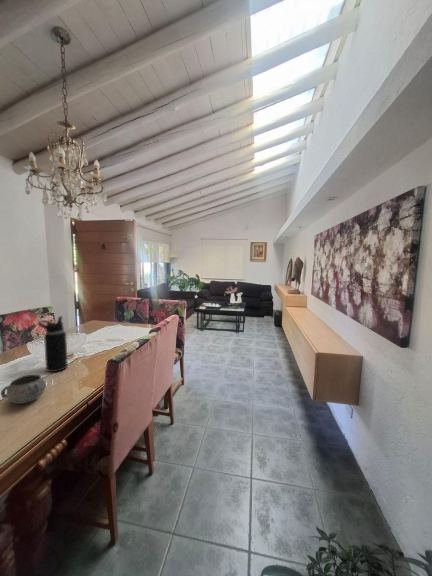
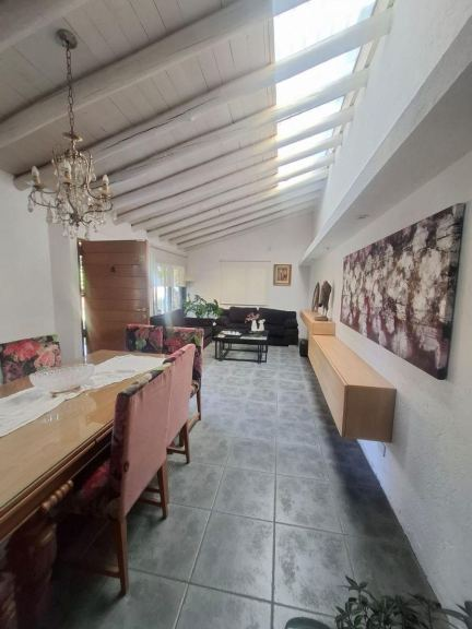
- decorative bowl (25, 389)
- water bottle (53, 342)
